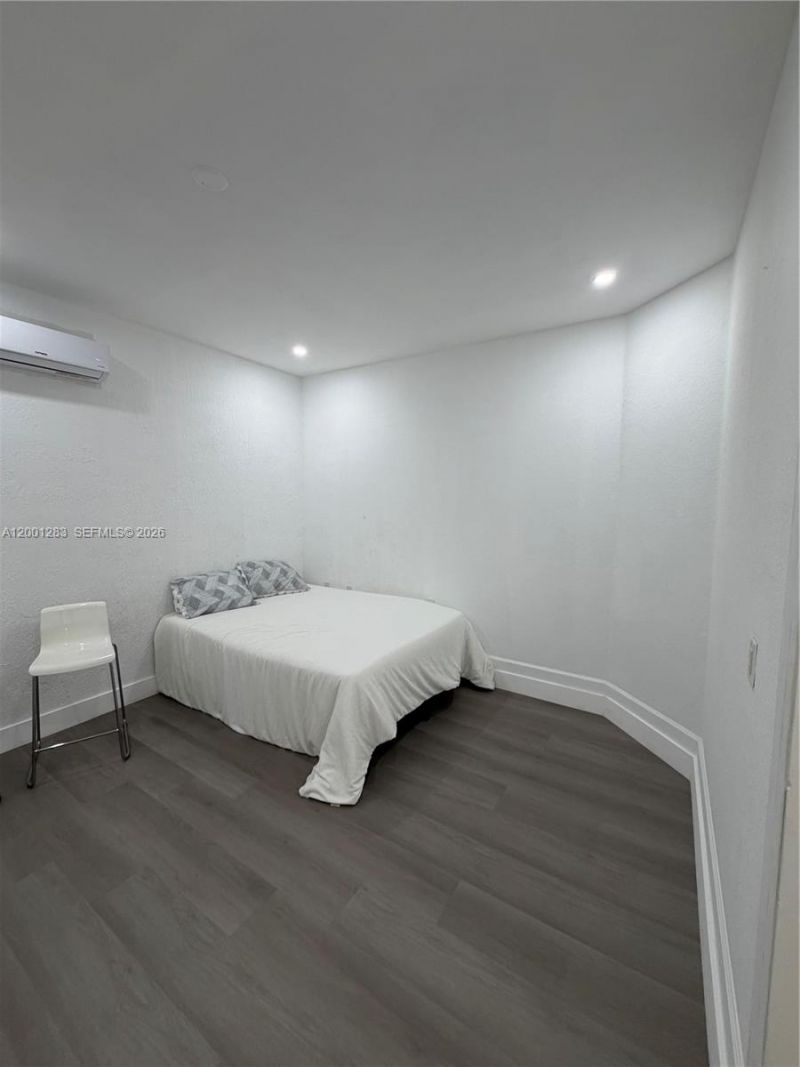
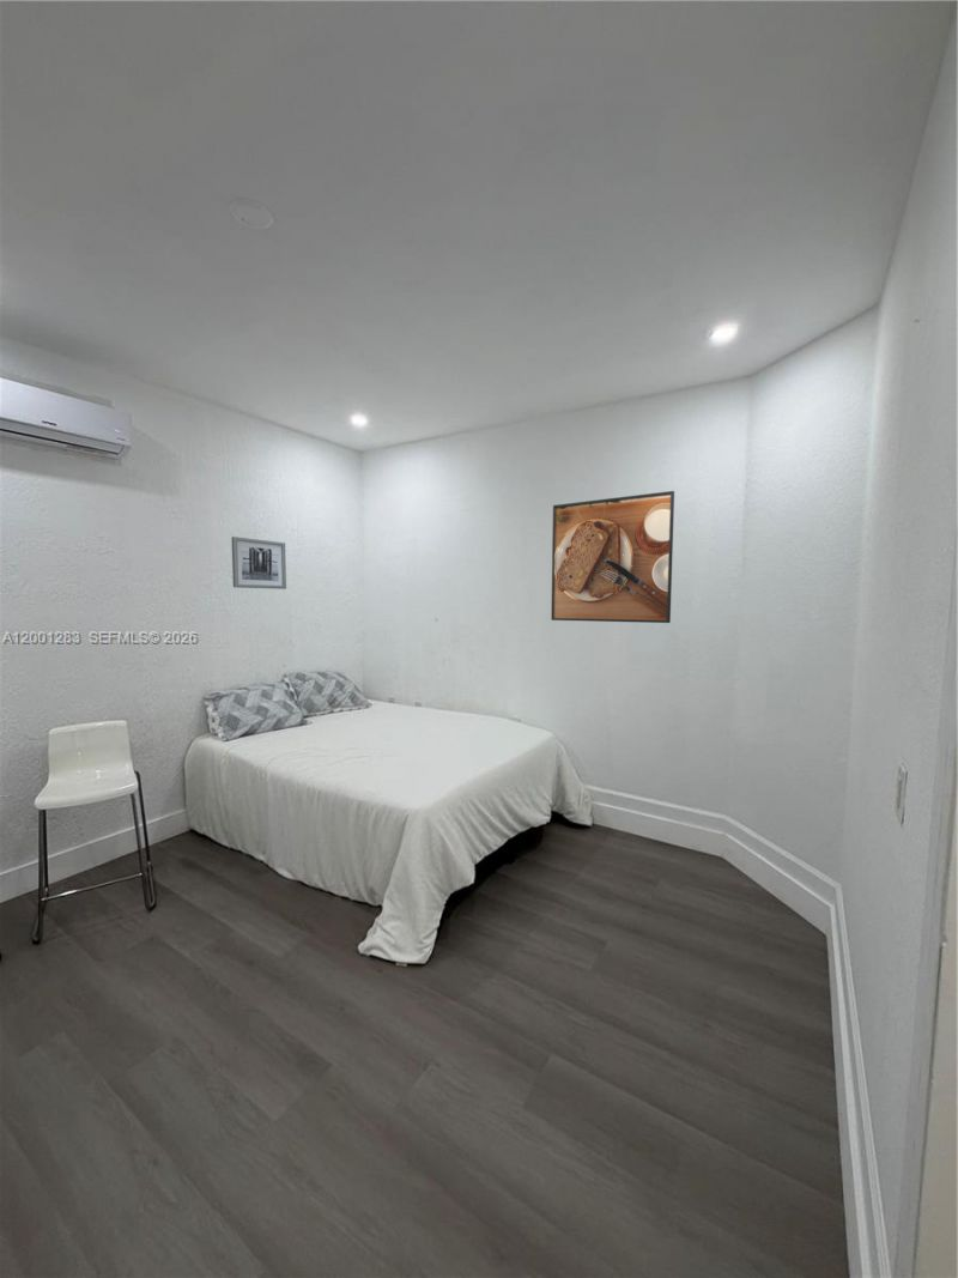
+ wall art (260, 564)
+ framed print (607, 561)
